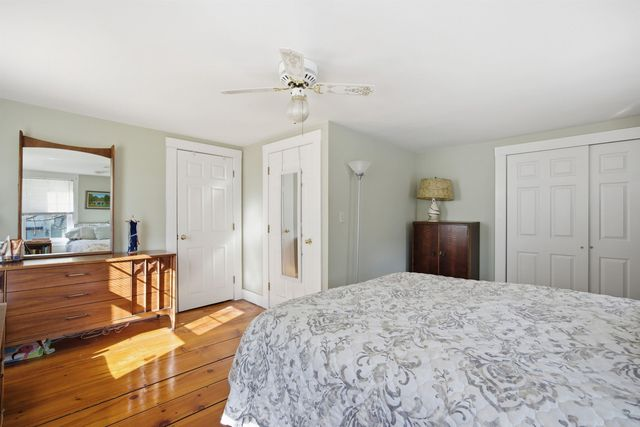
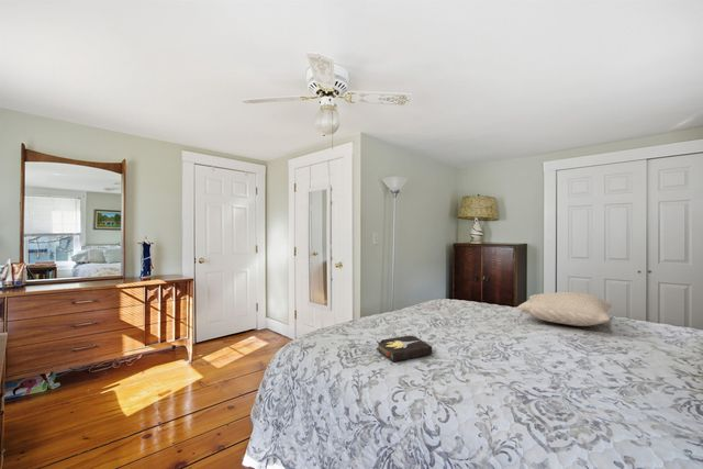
+ pillow (563, 306)
+ hardback book (403, 346)
